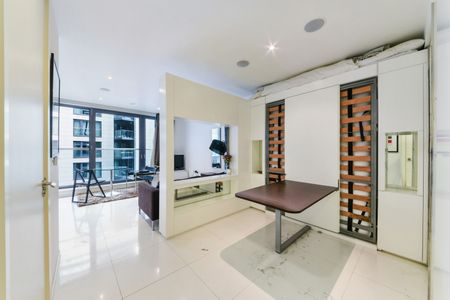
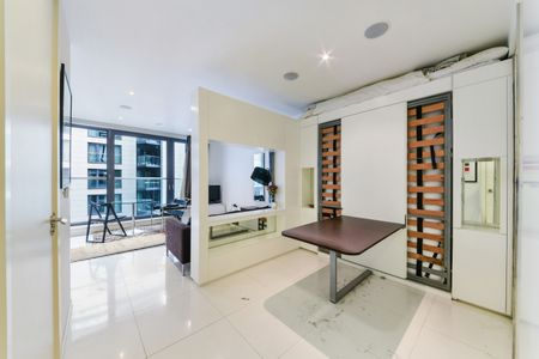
+ rug (104, 248)
